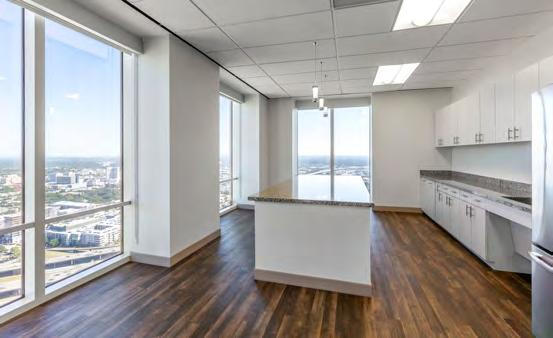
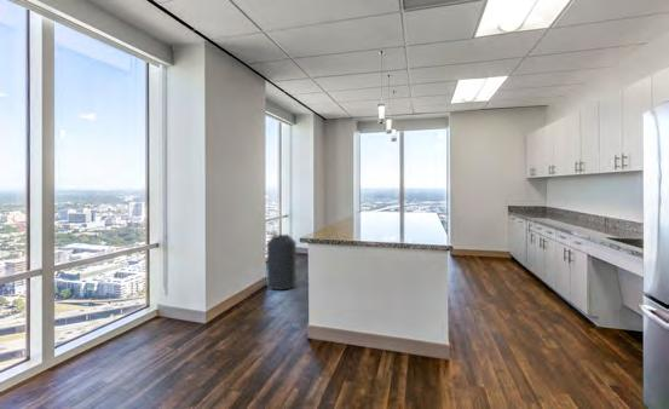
+ trash can (281, 260)
